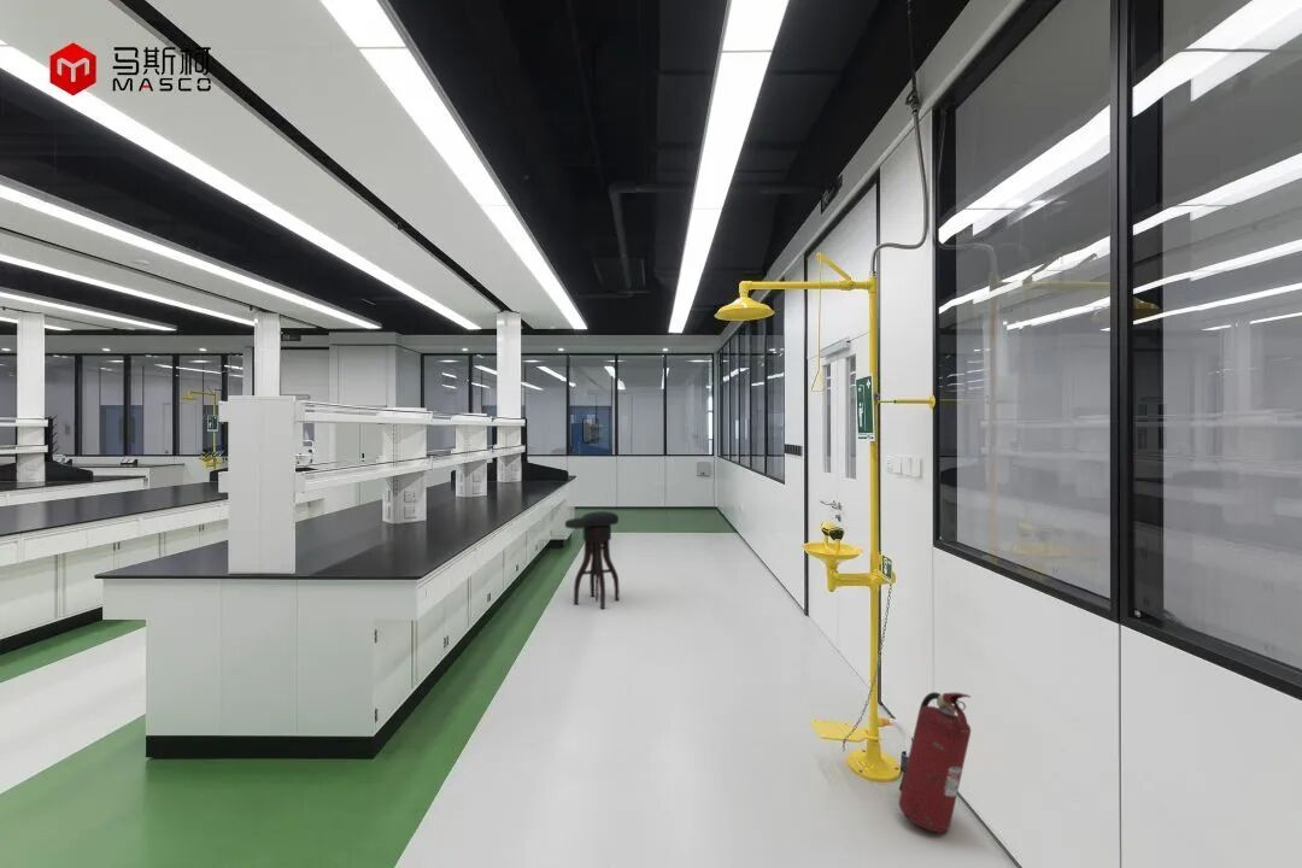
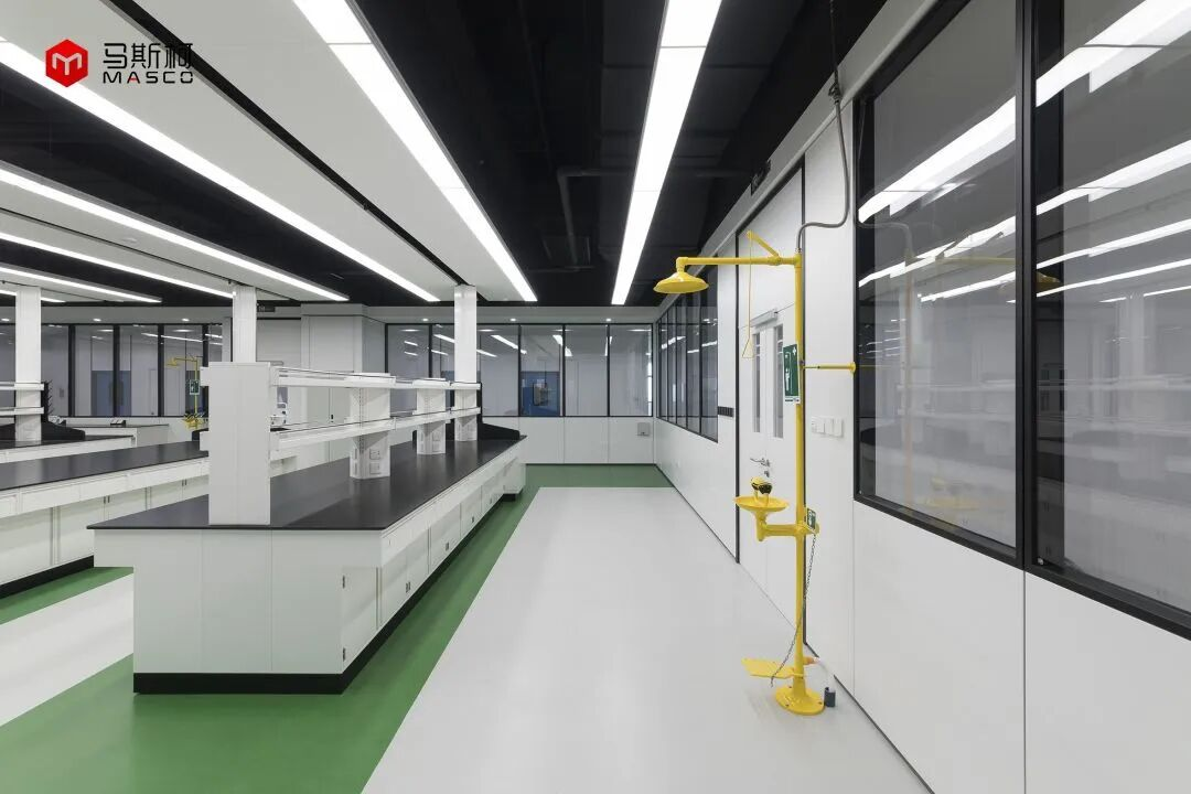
- fire extinguisher (929, 747)
- stool (592, 558)
